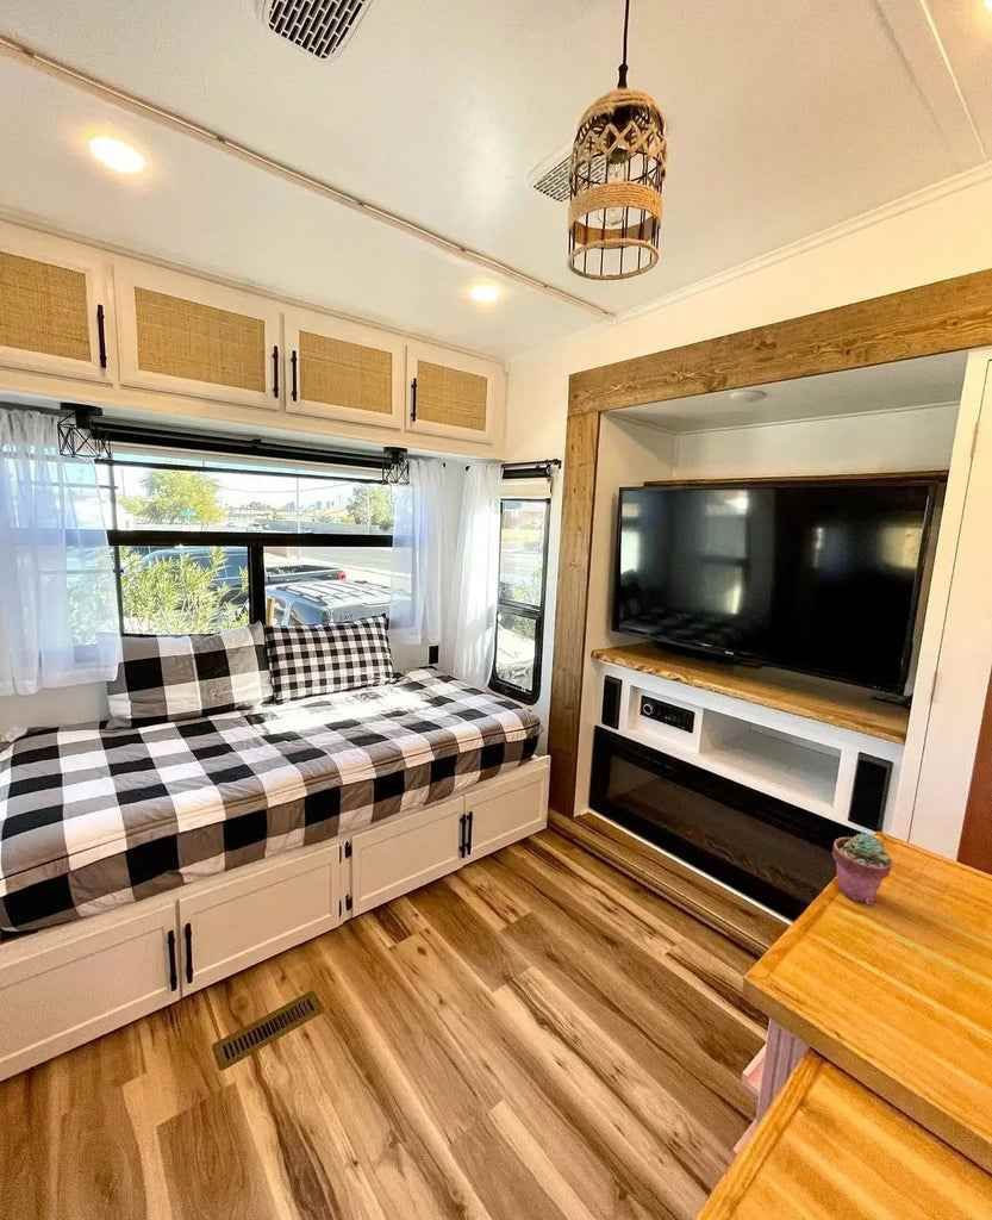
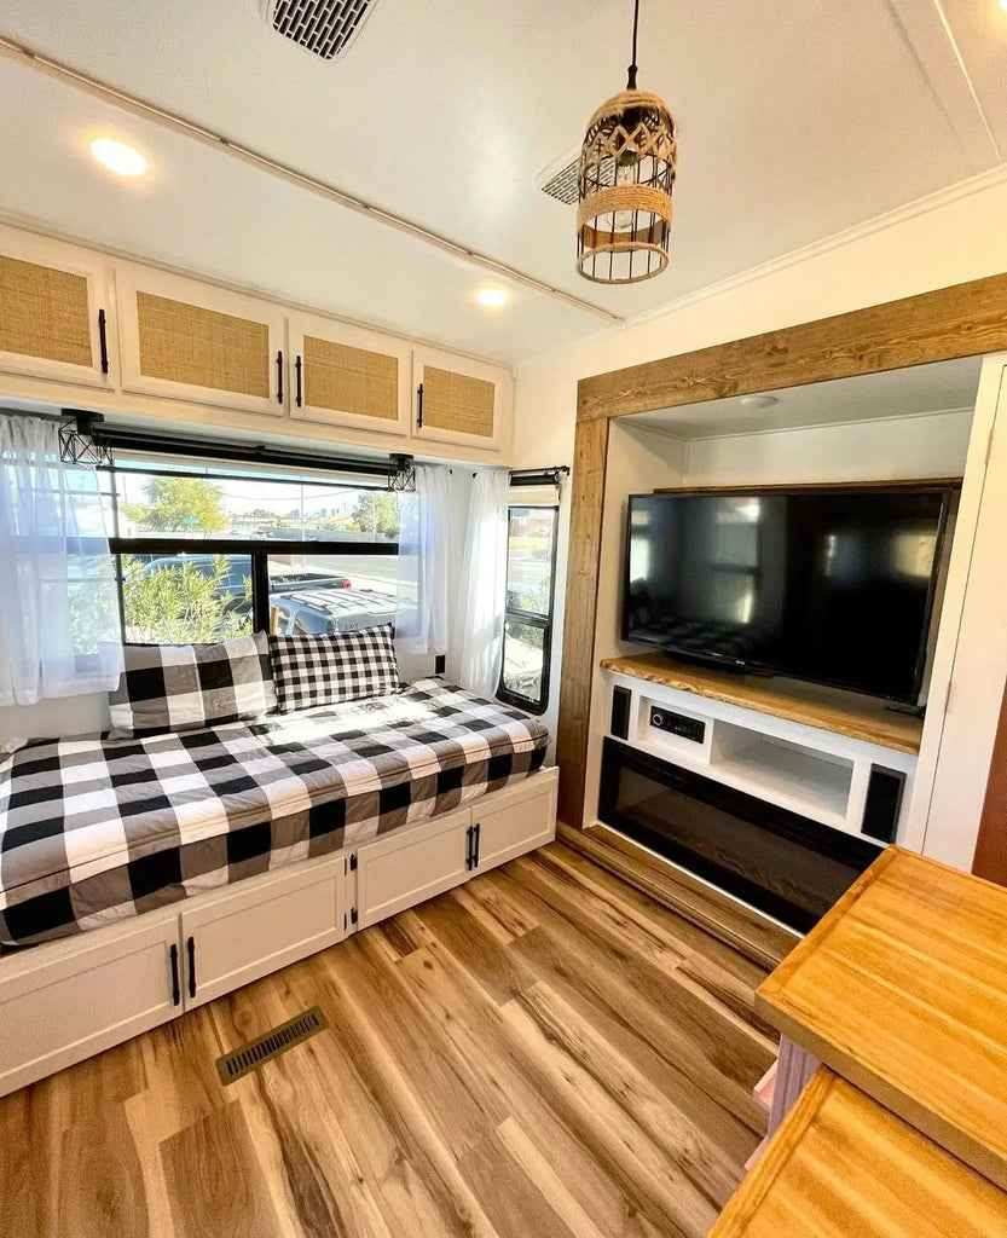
- potted succulent (860, 864)
